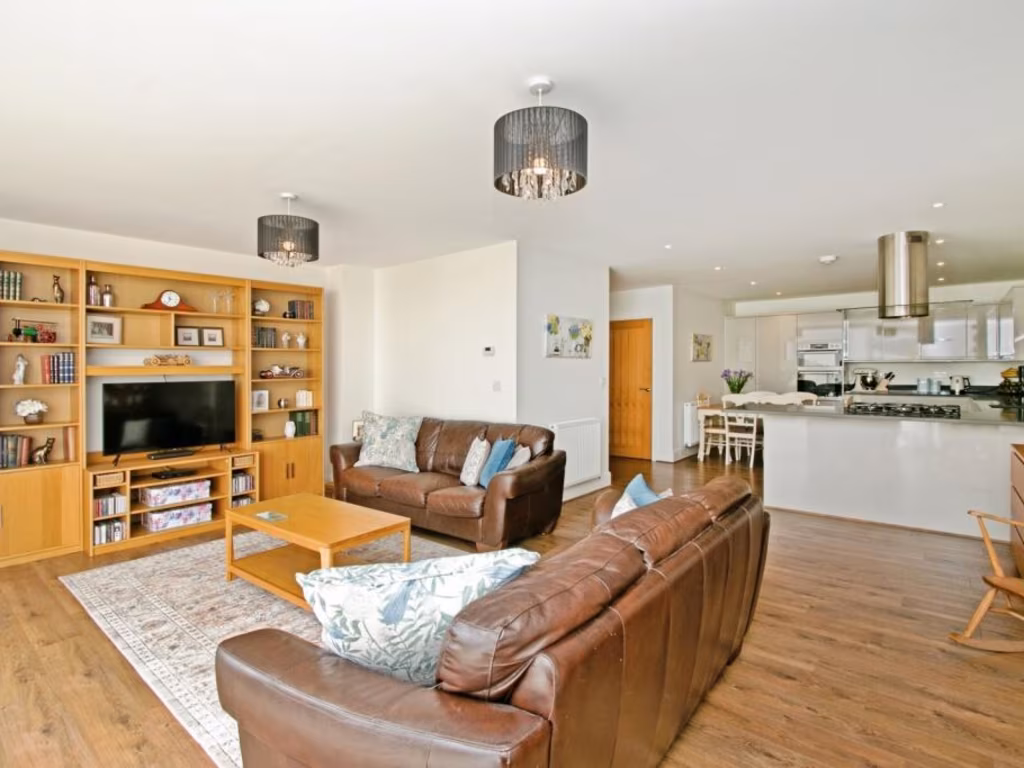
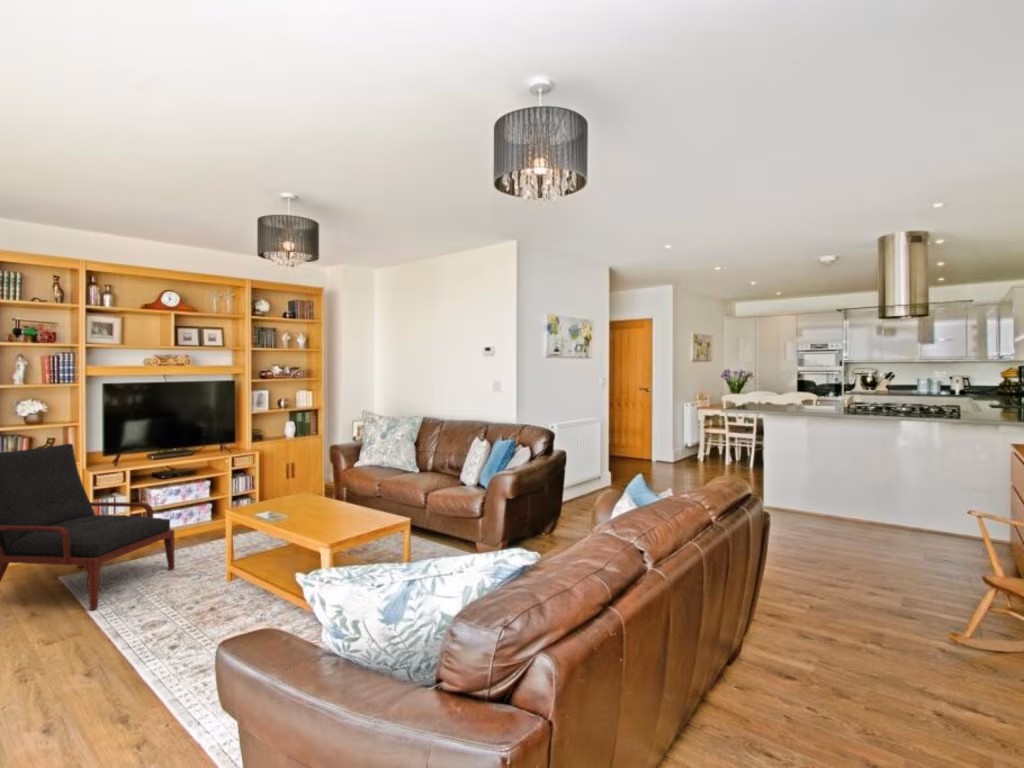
+ armchair (77, 517)
